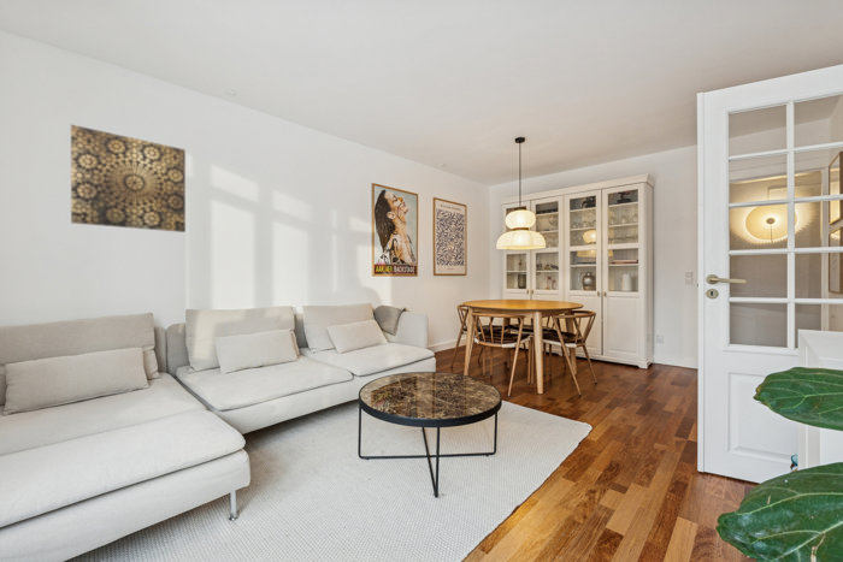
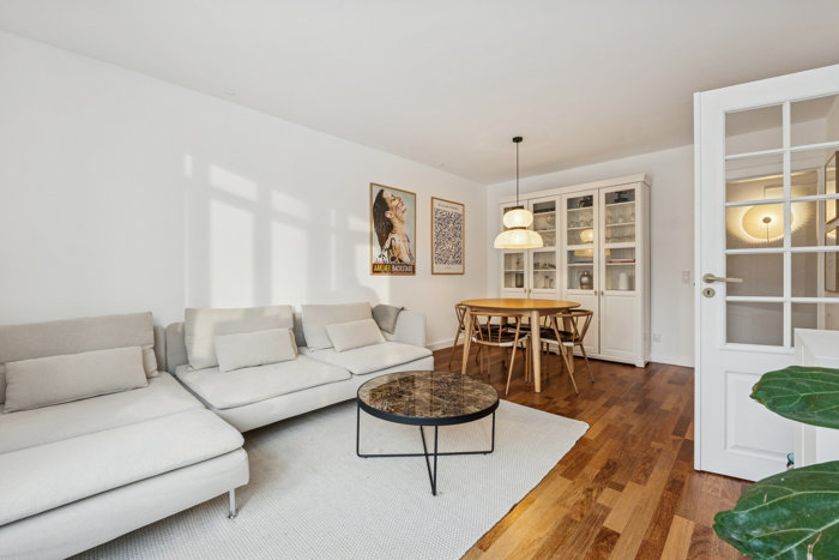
- wall art (132, 183)
